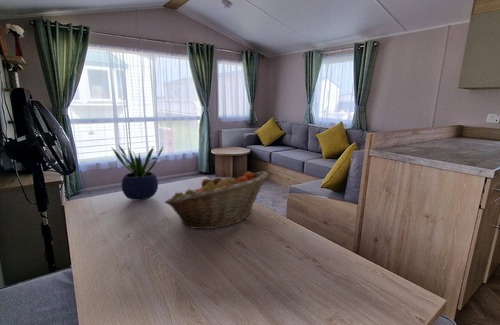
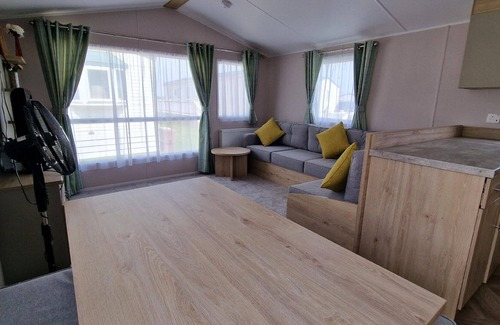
- potted plant (137, 171)
- fruit basket (220, 194)
